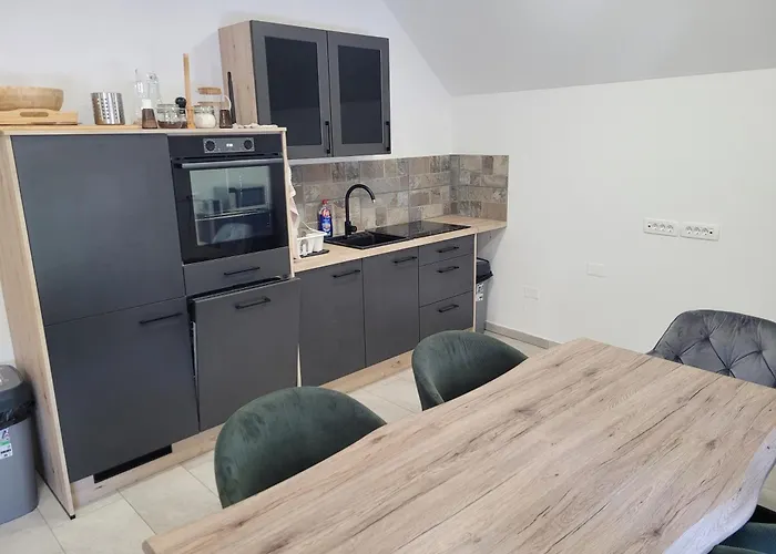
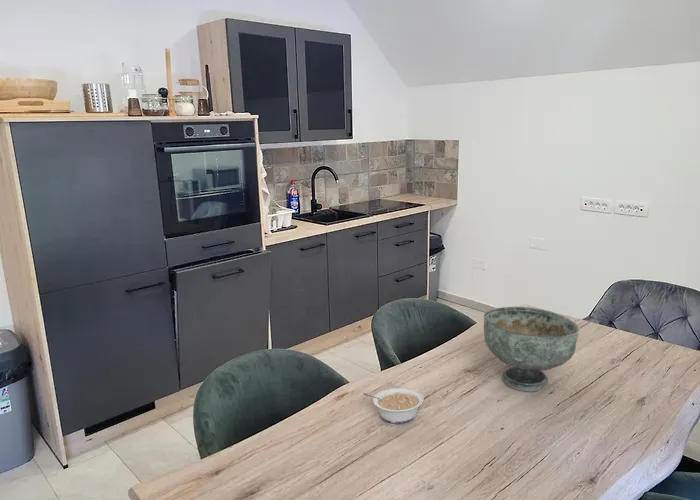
+ decorative bowl (527, 350)
+ legume (396, 405)
